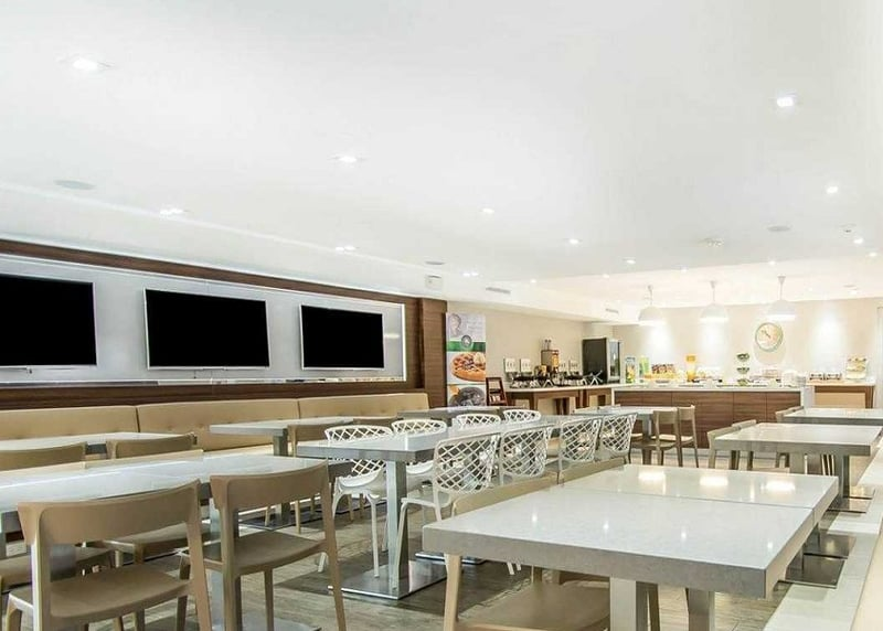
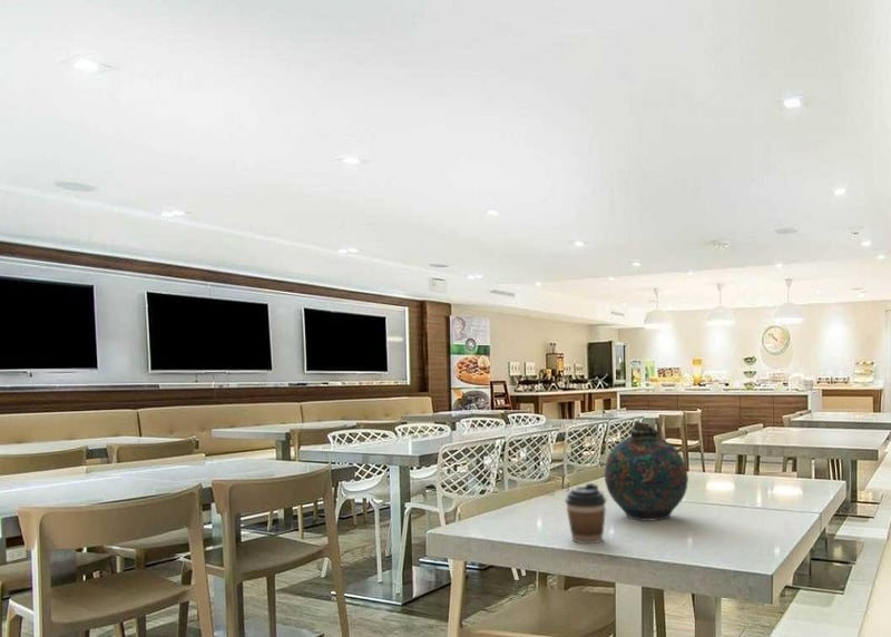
+ coffee cup (586, 512)
+ snuff bottle (645, 468)
